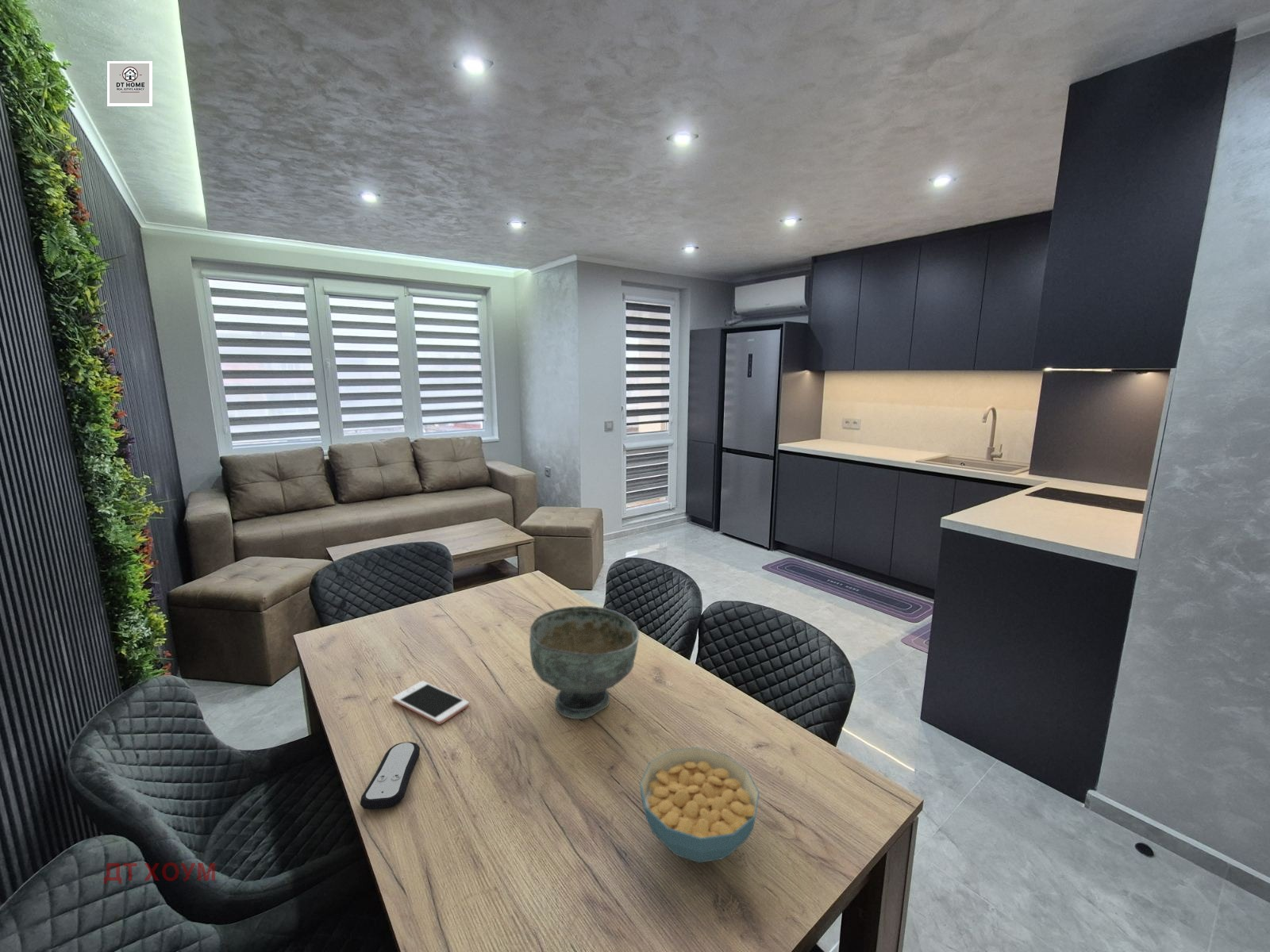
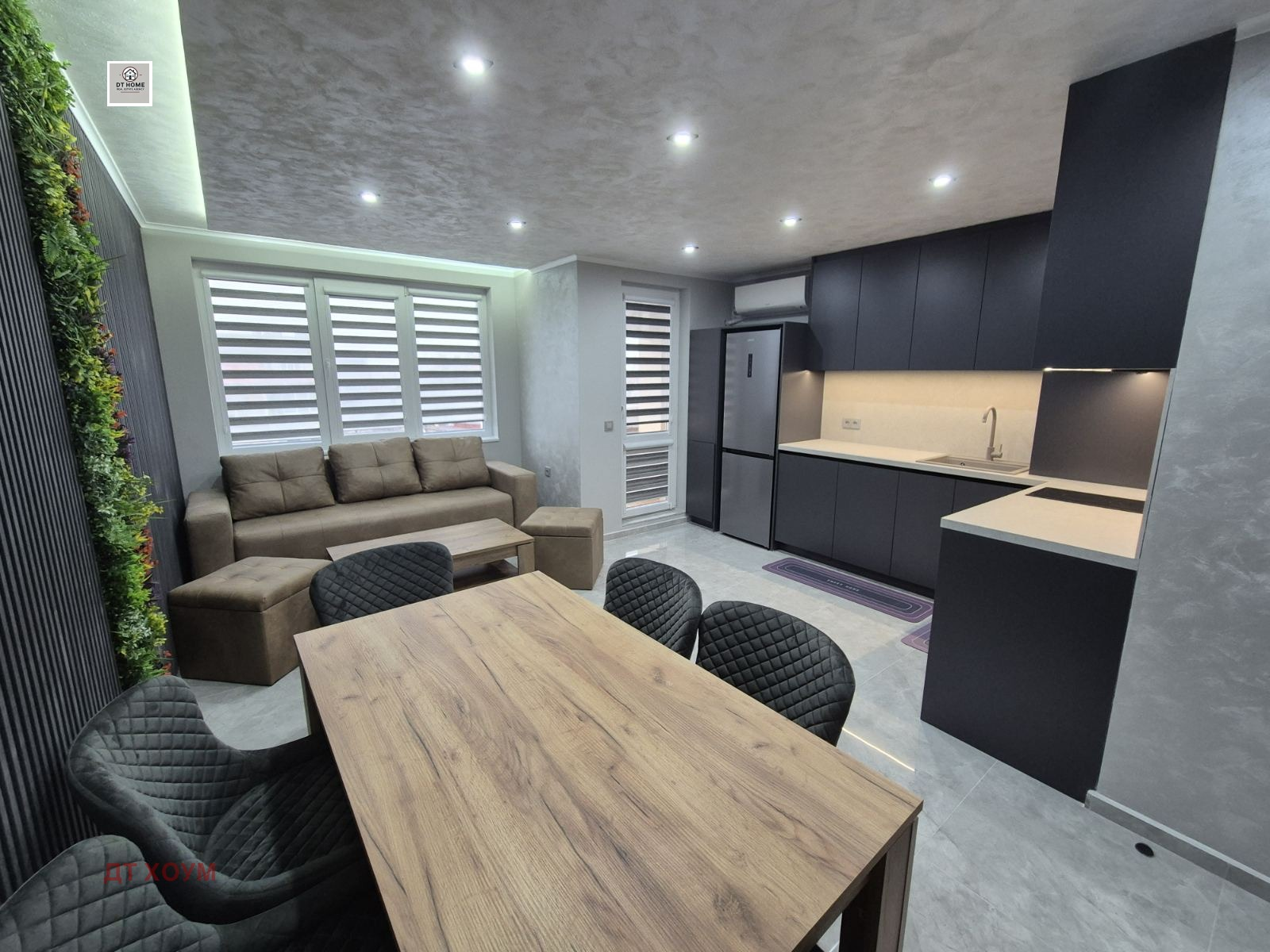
- decorative bowl (583, 664)
- remote control (393, 773)
- cereal bowl (698, 813)
- cell phone (430, 701)
